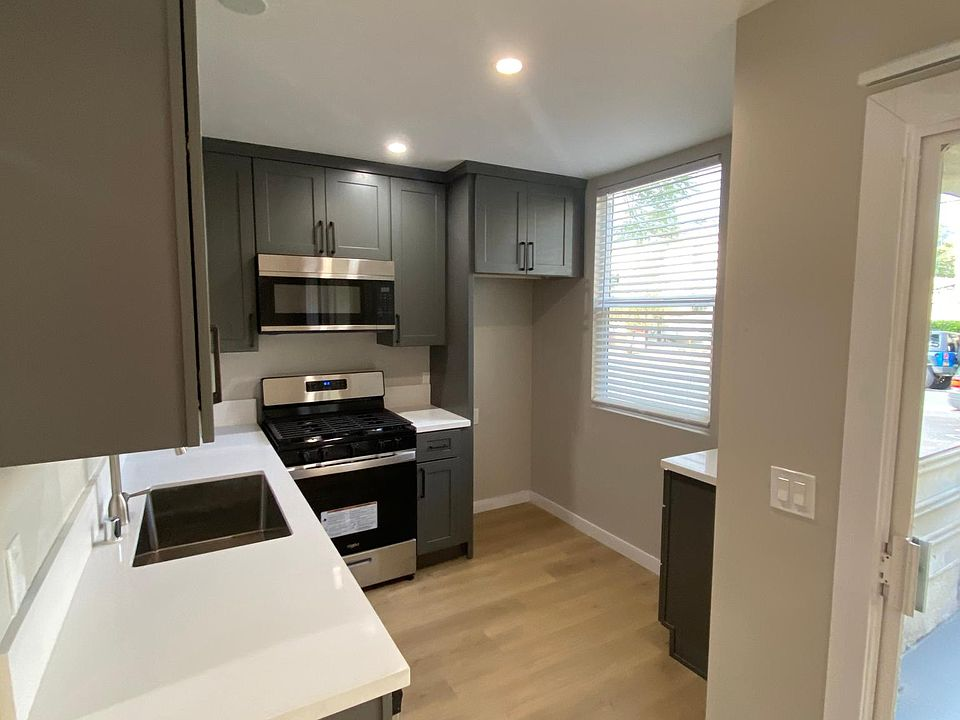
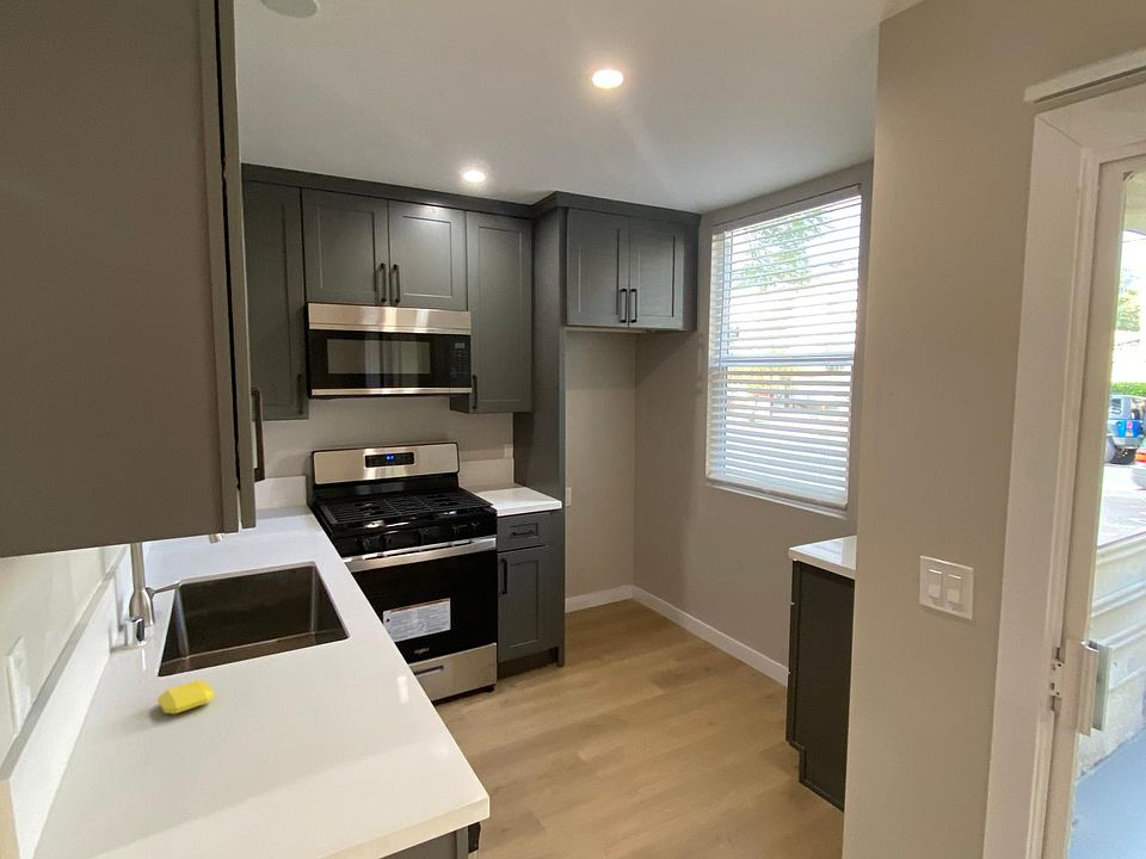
+ soap bar (186, 697)
